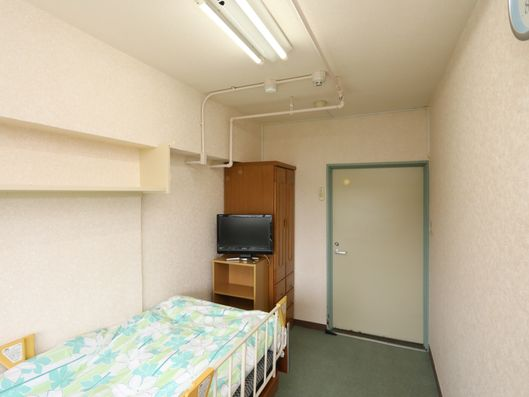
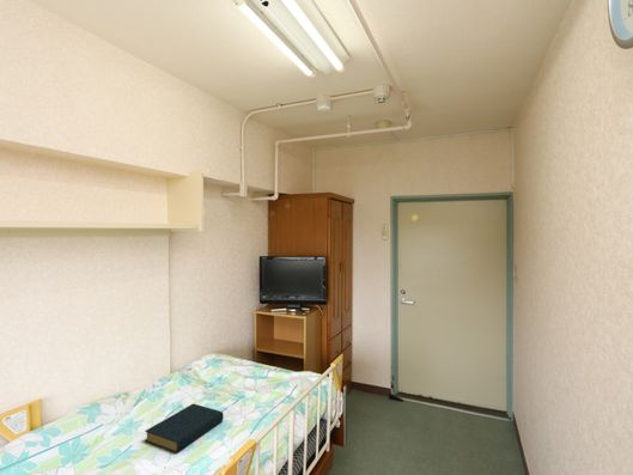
+ hardback book (185, 425)
